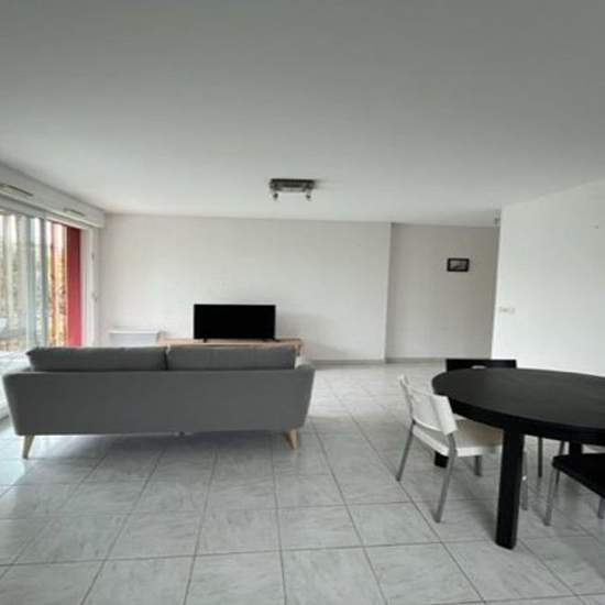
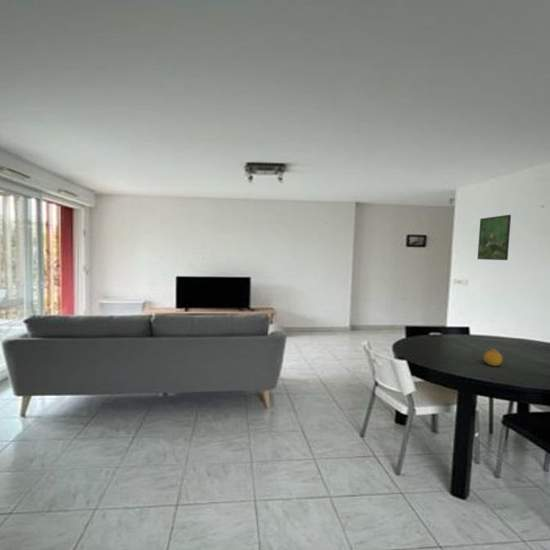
+ fruit (493, 357)
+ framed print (493, 238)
